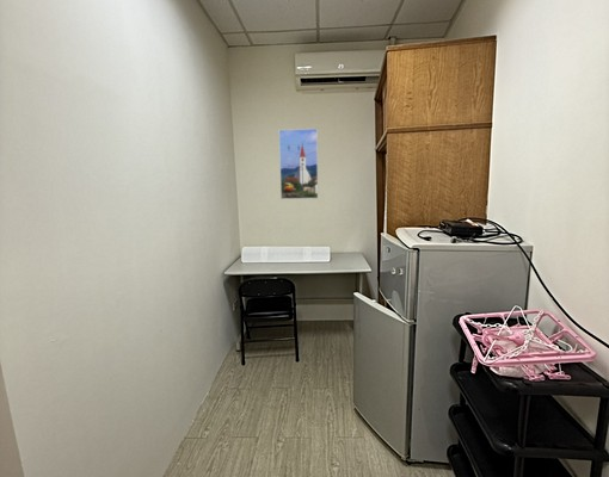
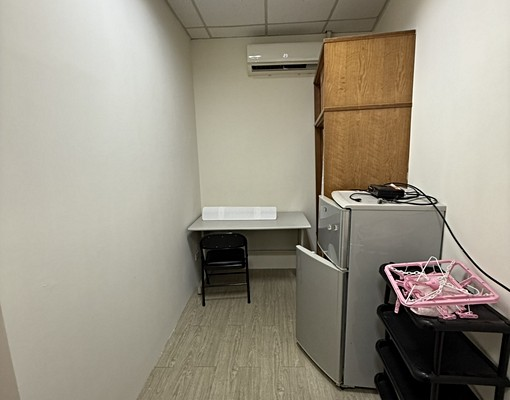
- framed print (299, 165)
